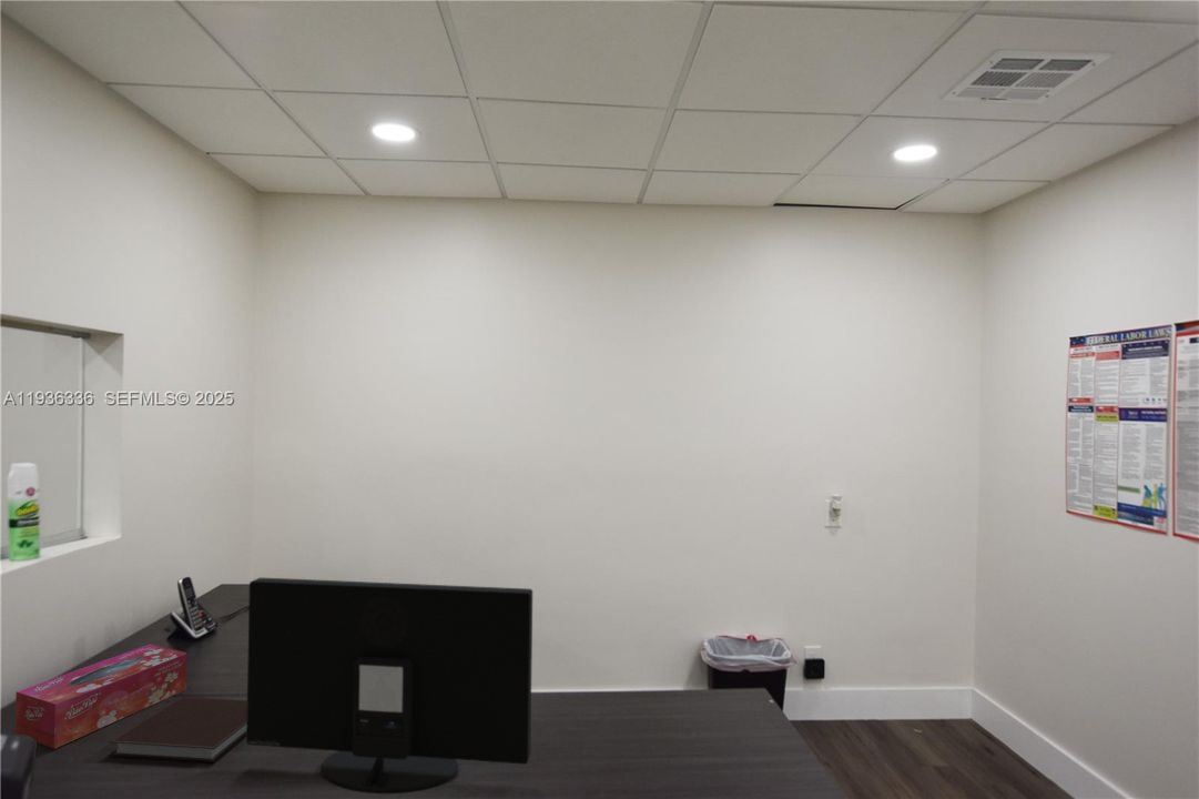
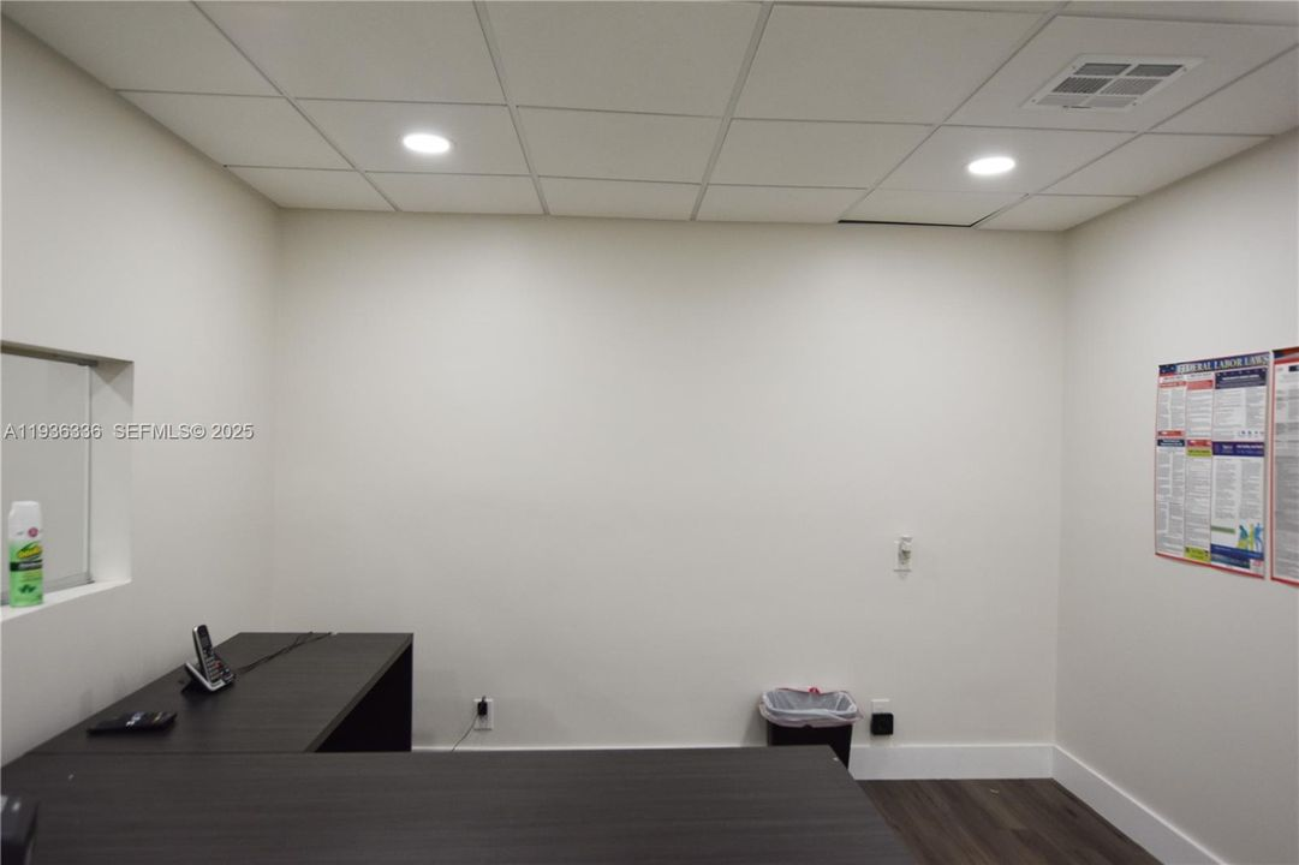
- notebook (196, 726)
- monitor (390, 675)
- tissue box (106, 690)
